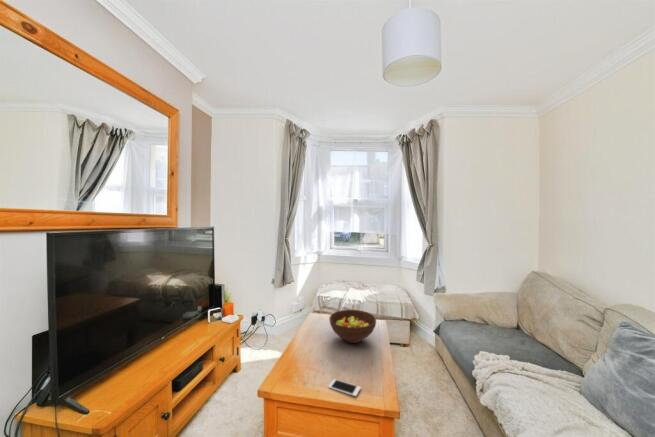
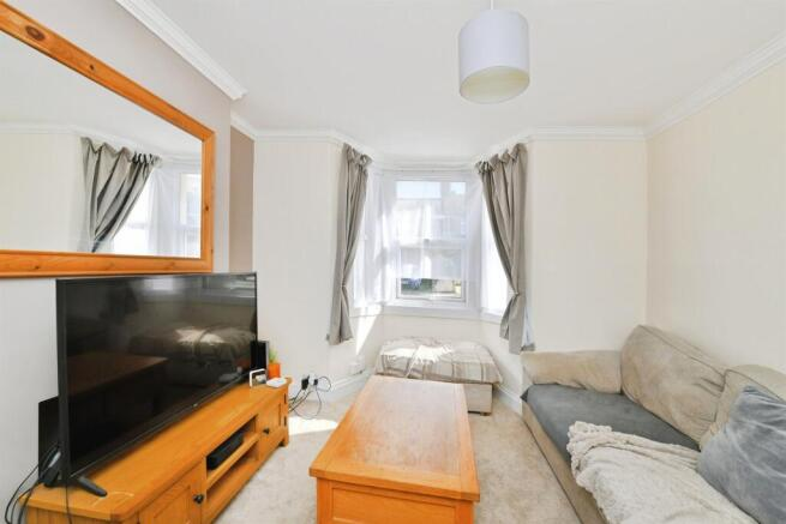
- cell phone (344, 387)
- fruit bowl (352, 328)
